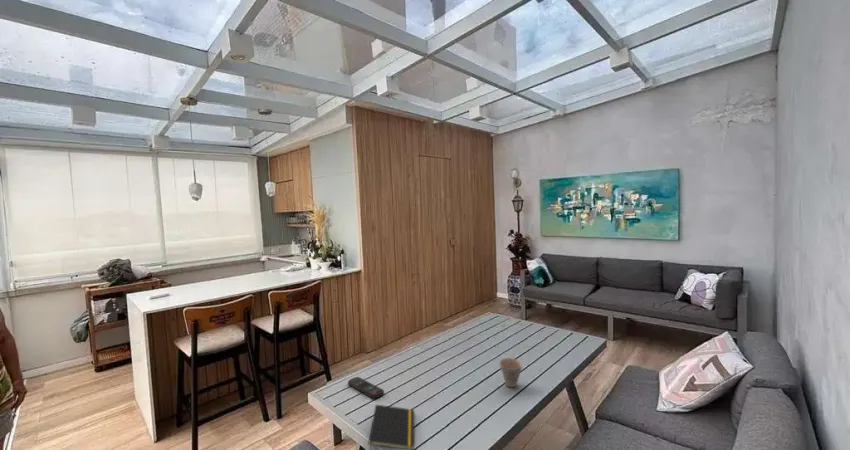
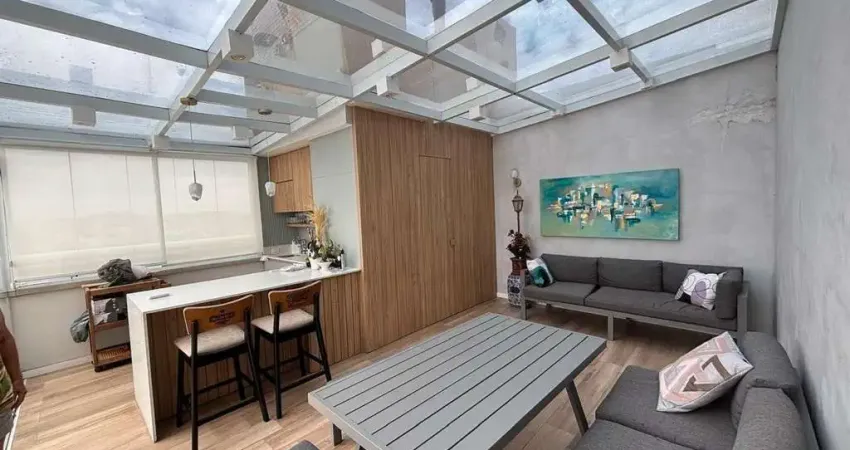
- remote control (365, 386)
- cup (511, 374)
- notepad (393, 425)
